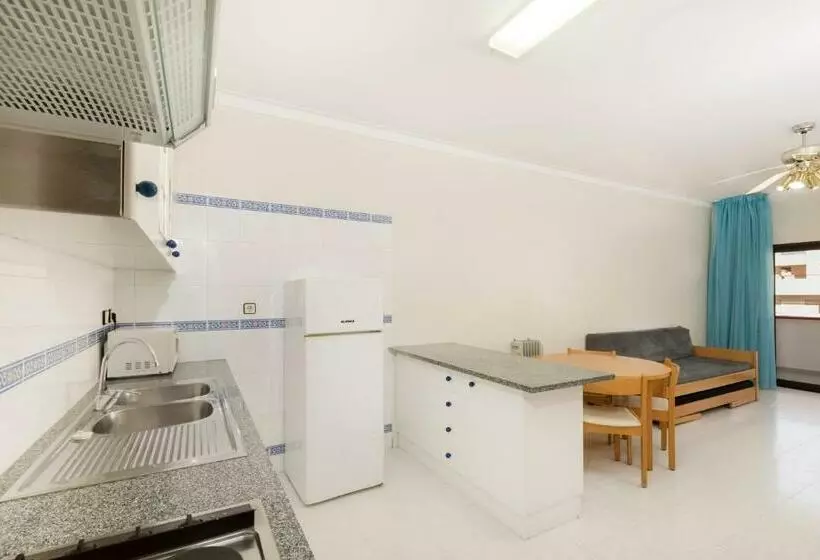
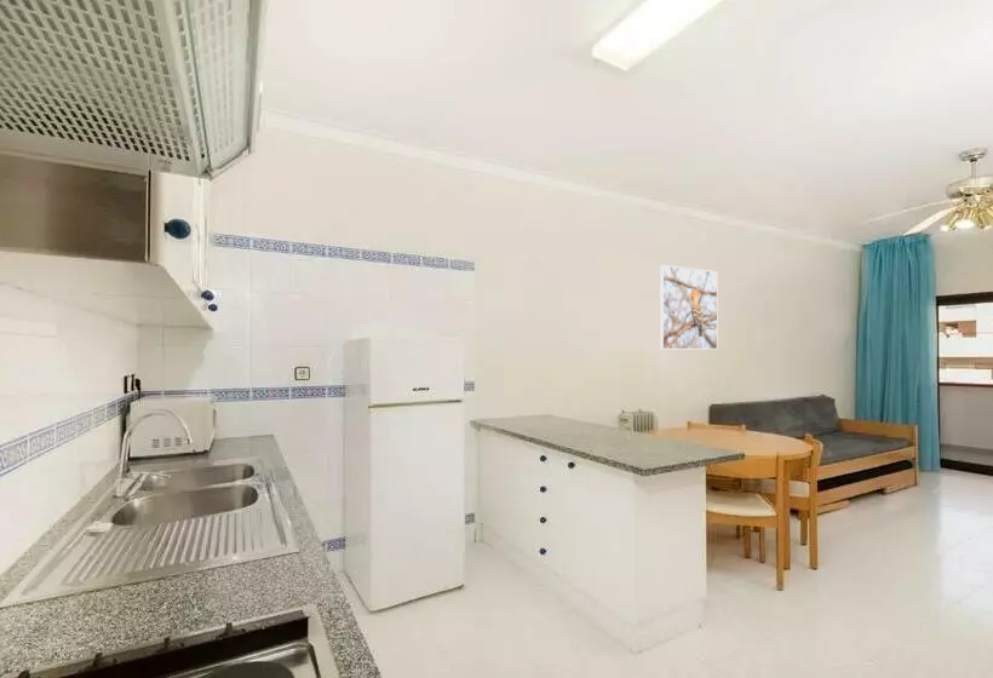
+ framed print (689, 309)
